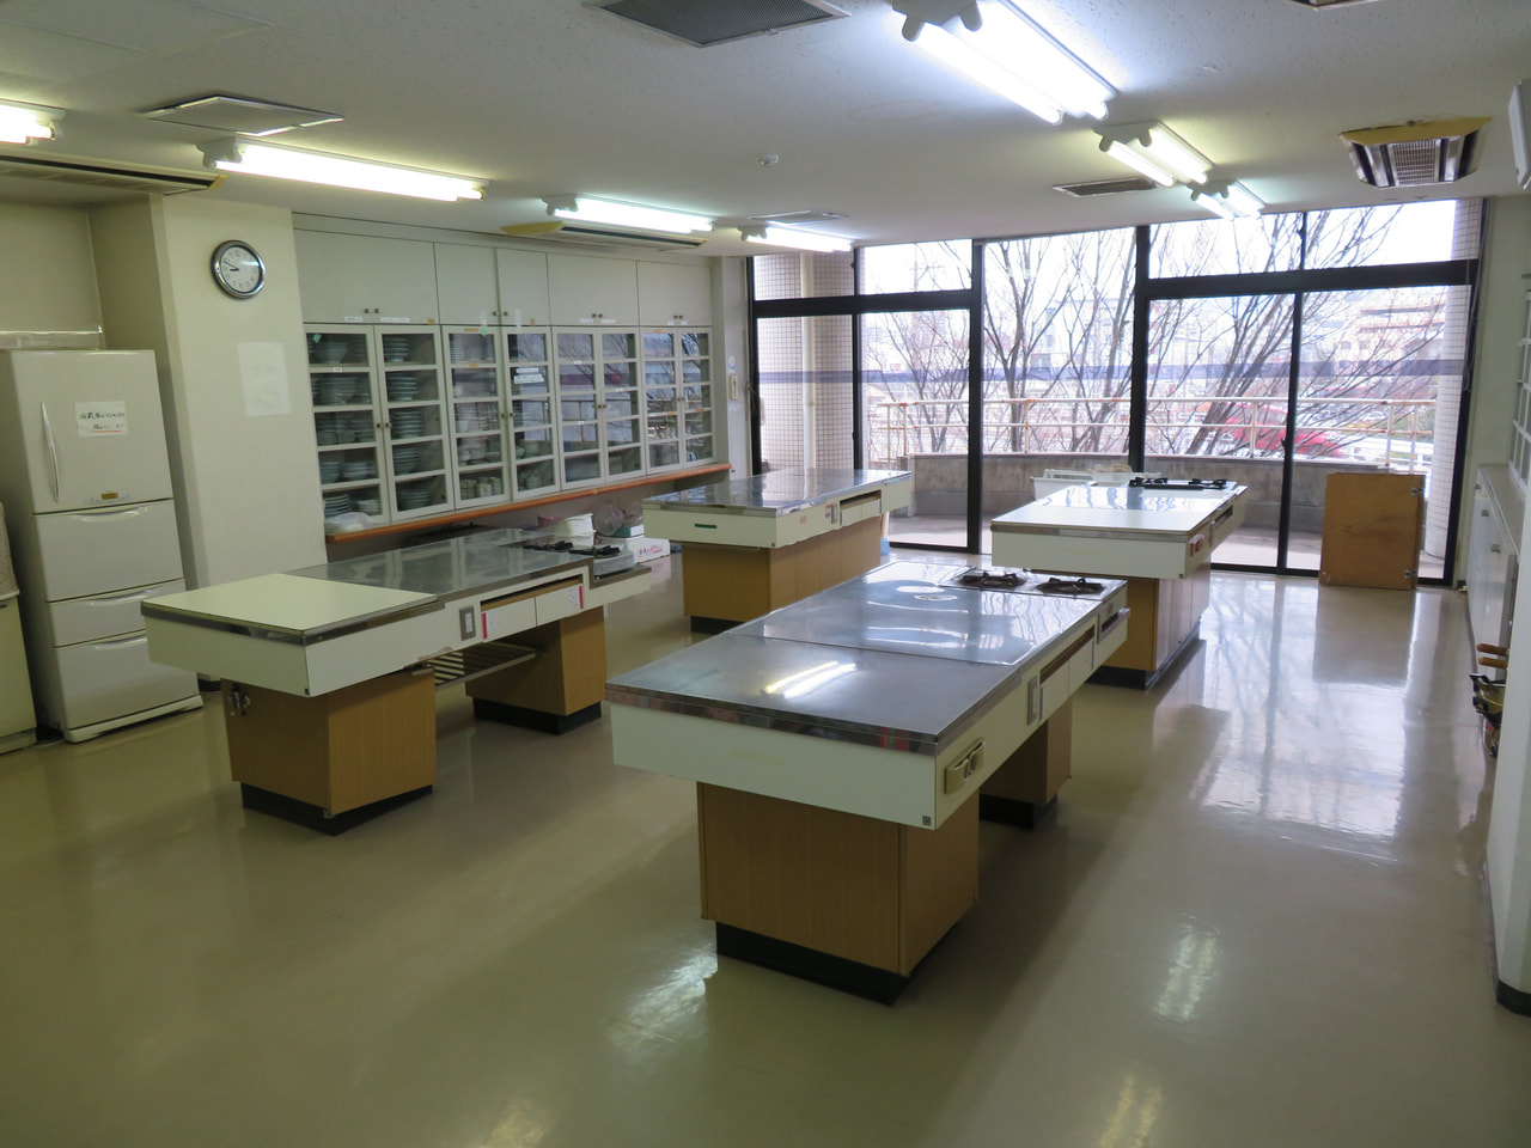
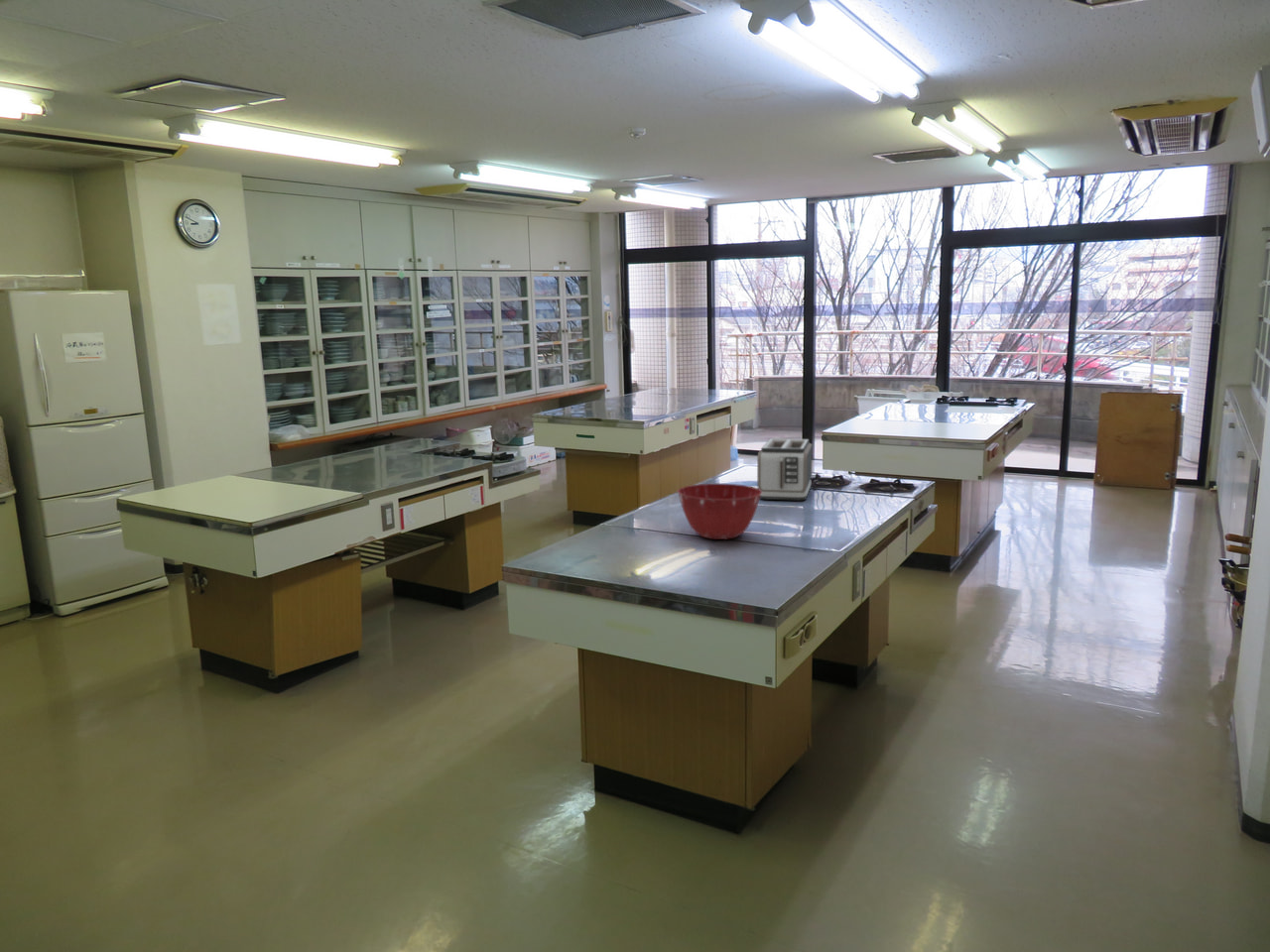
+ toaster (785, 468)
+ mixing bowl (719, 512)
